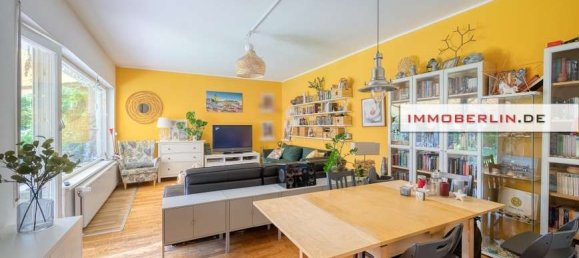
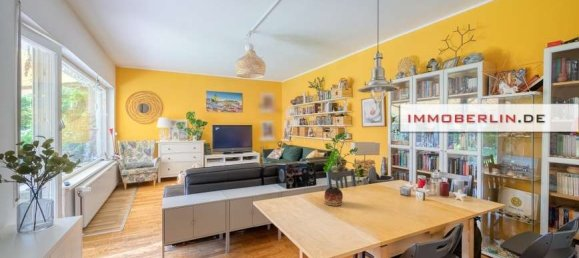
+ bowl (333, 195)
